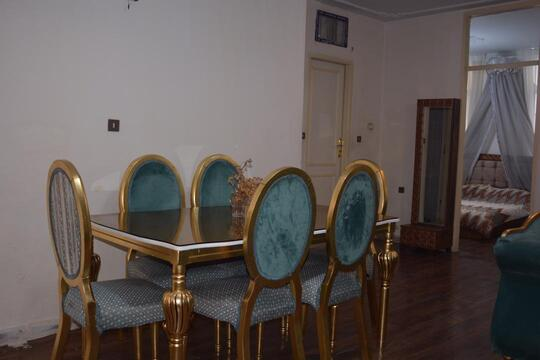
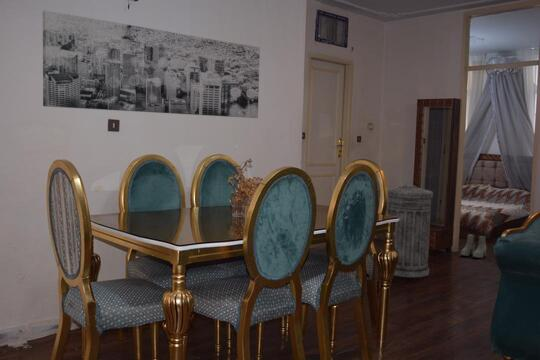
+ trash can (407, 227)
+ boots (474, 245)
+ wall art (166, 72)
